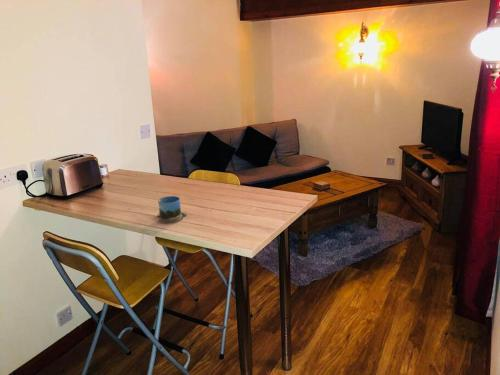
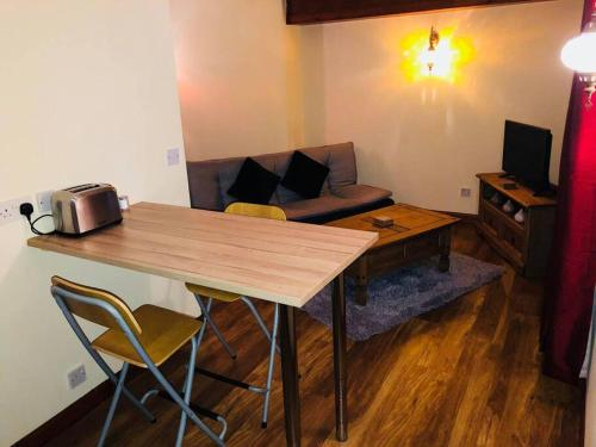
- mug (169, 208)
